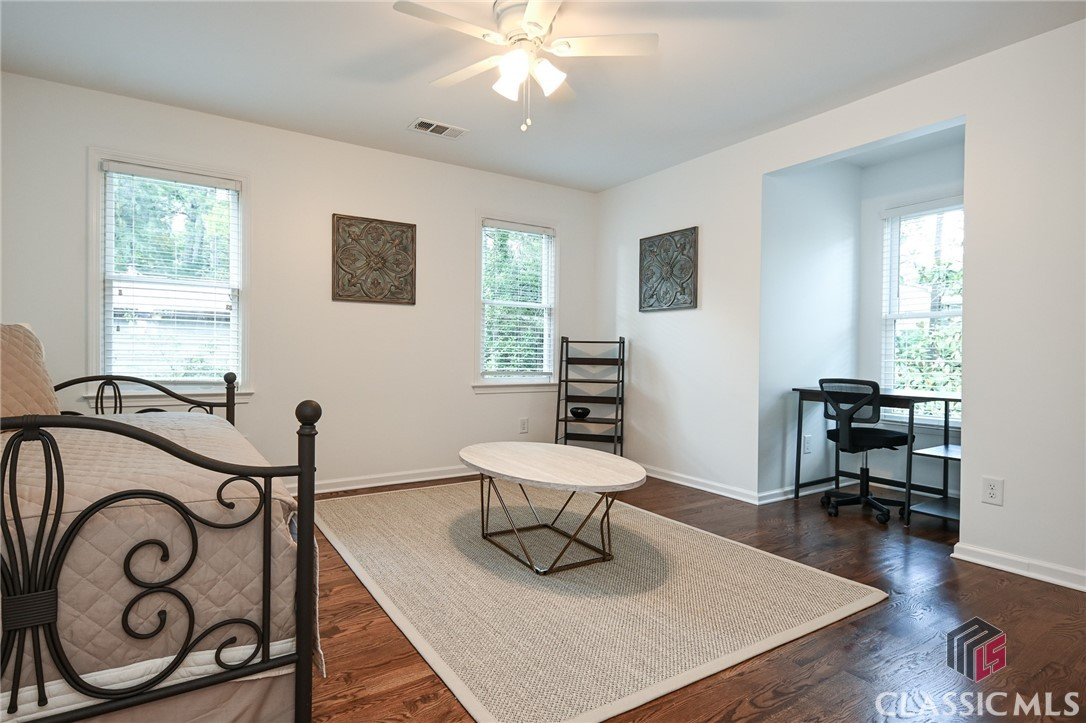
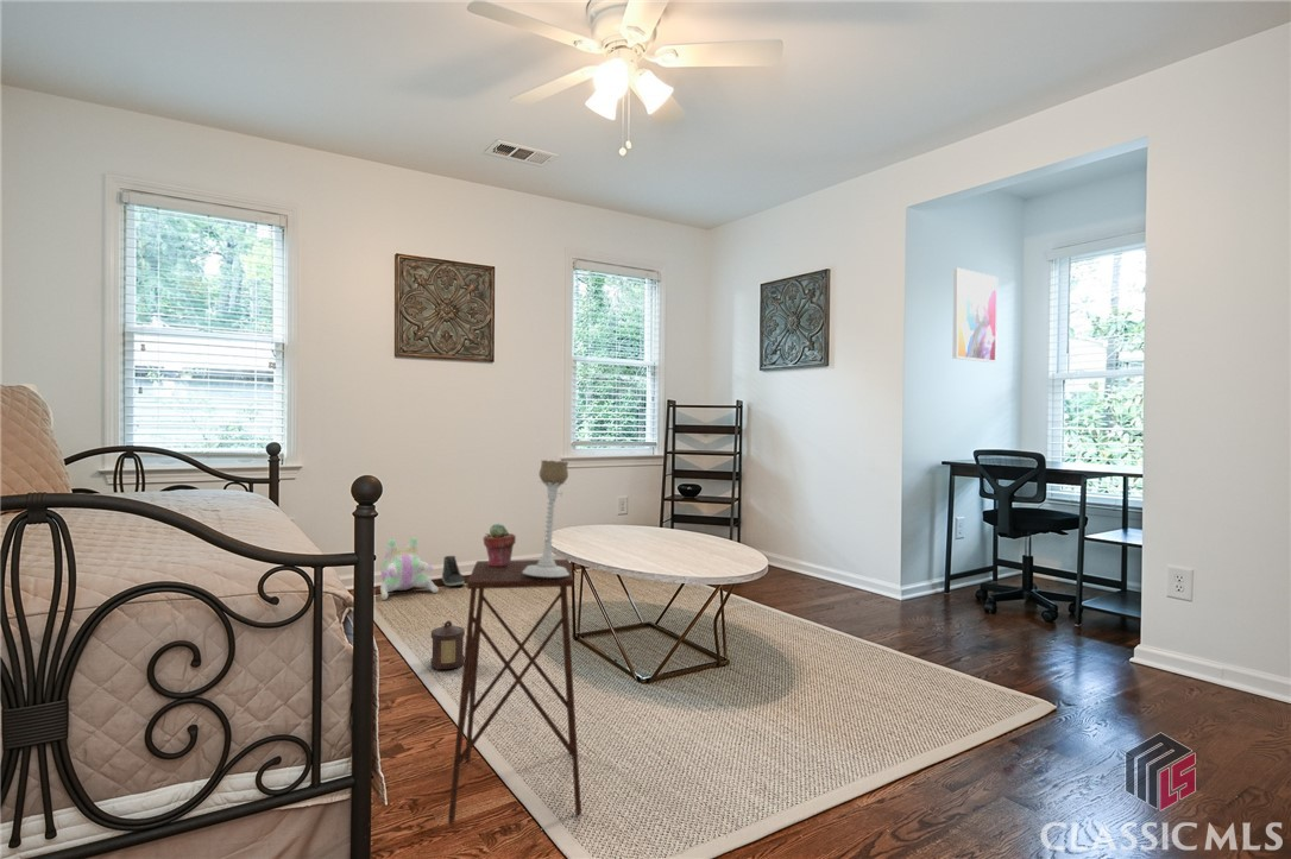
+ lantern (447, 643)
+ side table (518, 677)
+ plush toy (404, 564)
+ candle holder (547, 517)
+ potted succulent (499, 543)
+ wall art (975, 316)
+ sneaker (452, 570)
